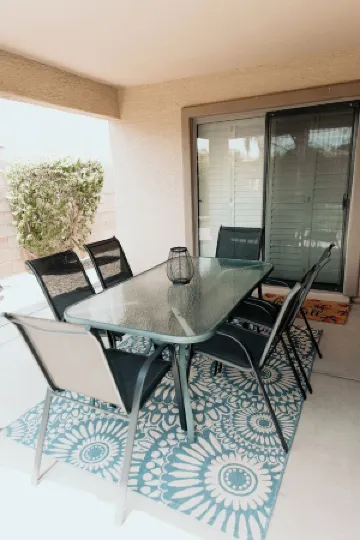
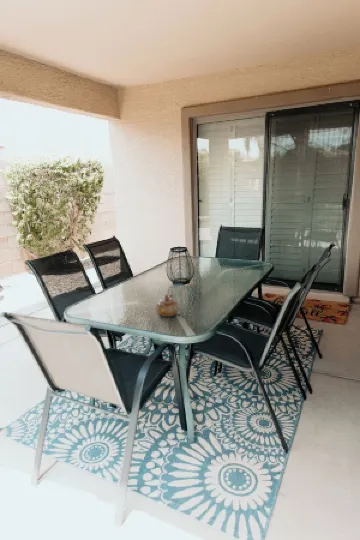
+ teapot (168, 304)
